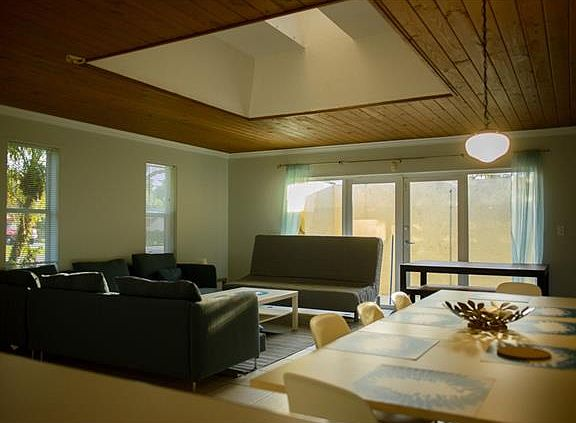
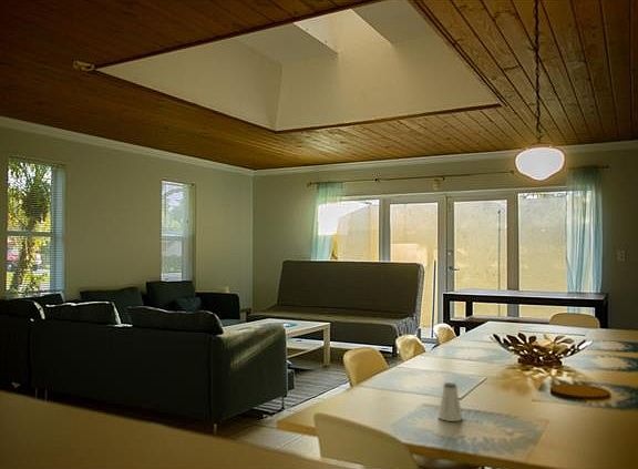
+ saltshaker (450, 400)
